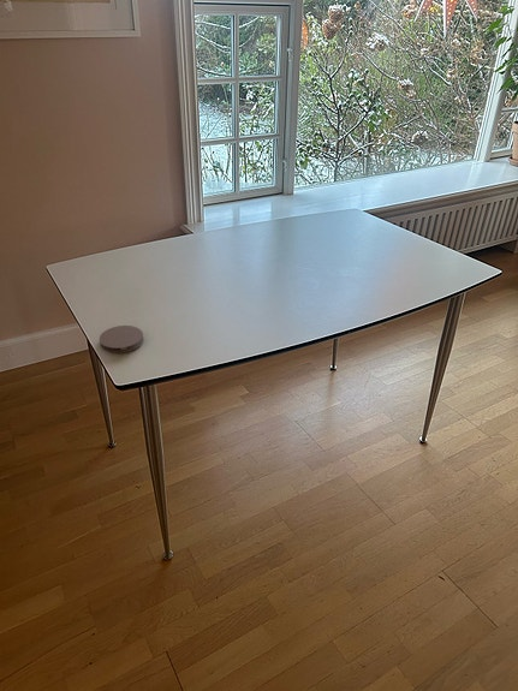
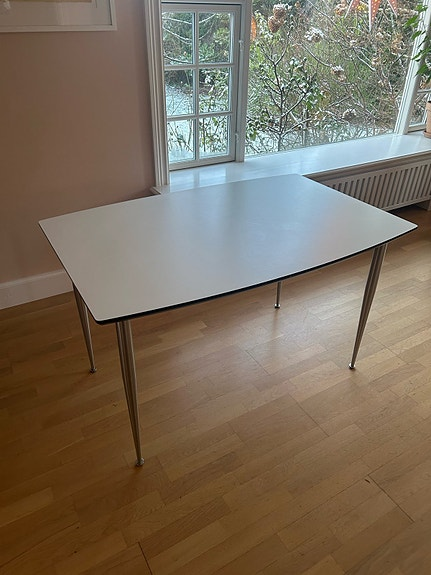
- coaster (121, 338)
